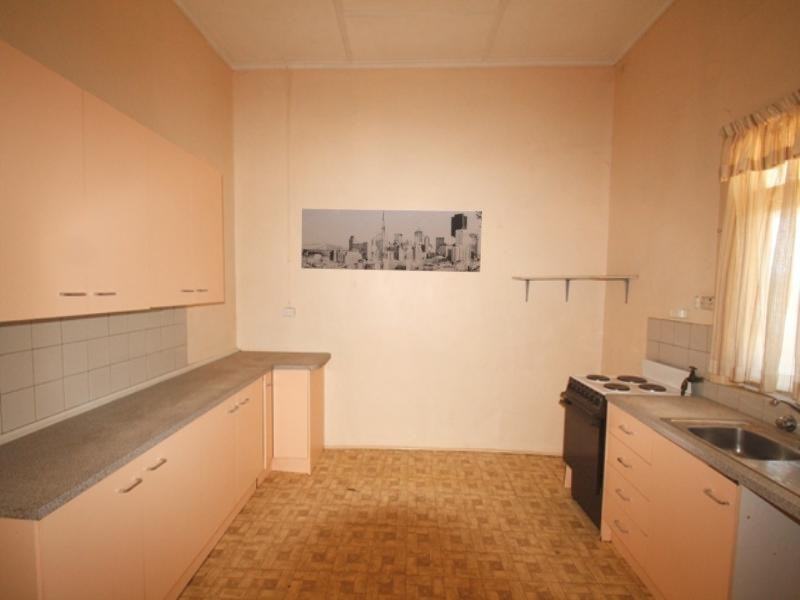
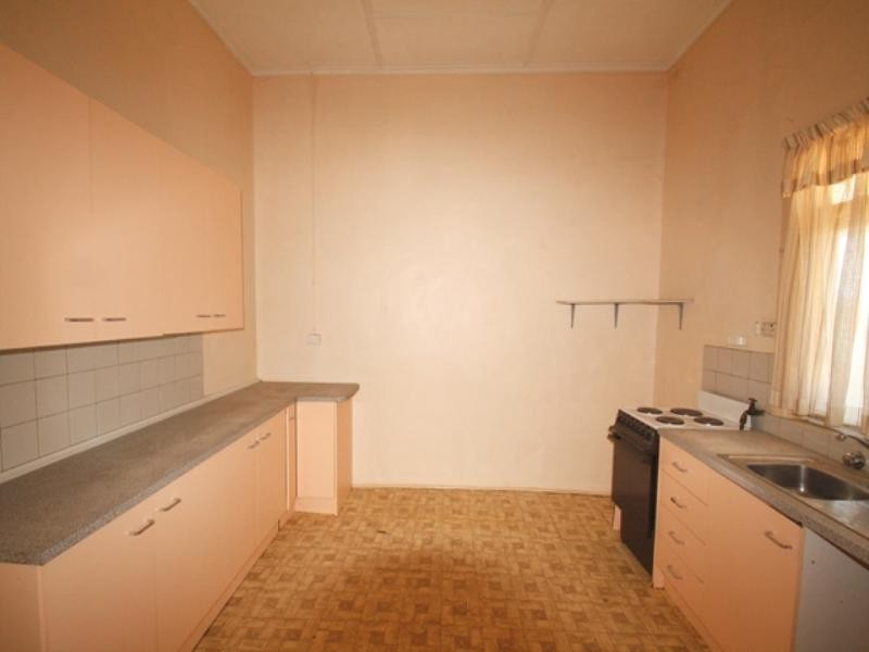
- wall art (390, 240)
